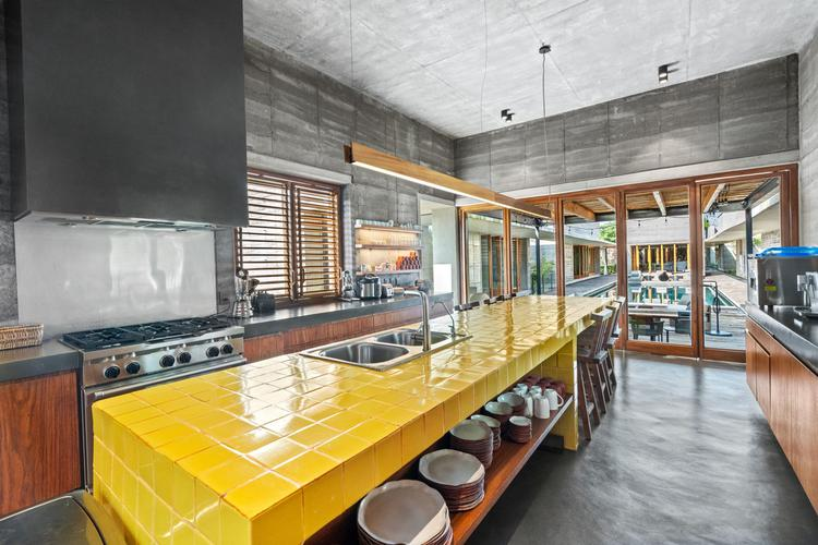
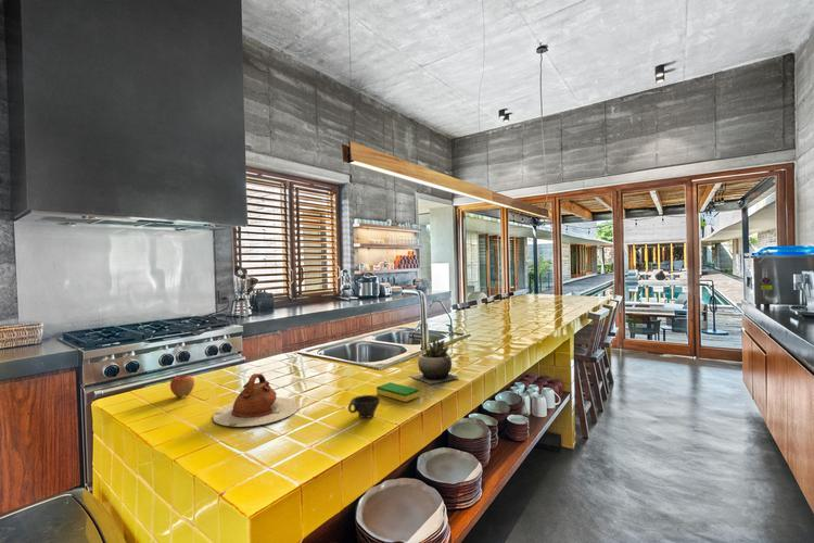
+ teapot (257, 392)
+ succulent plant (434, 357)
+ dish sponge (397, 391)
+ cup (364, 407)
+ apple (182, 384)
